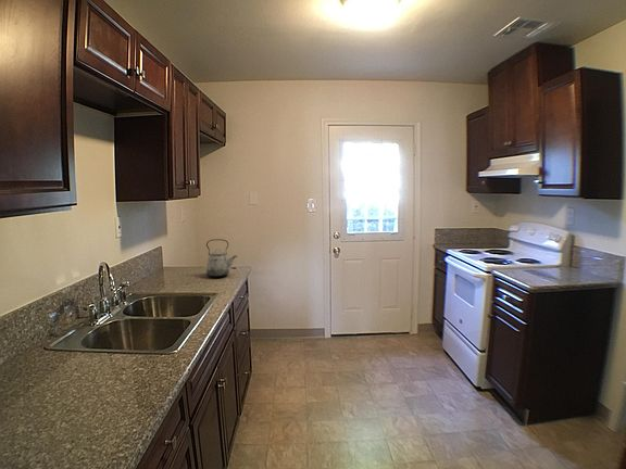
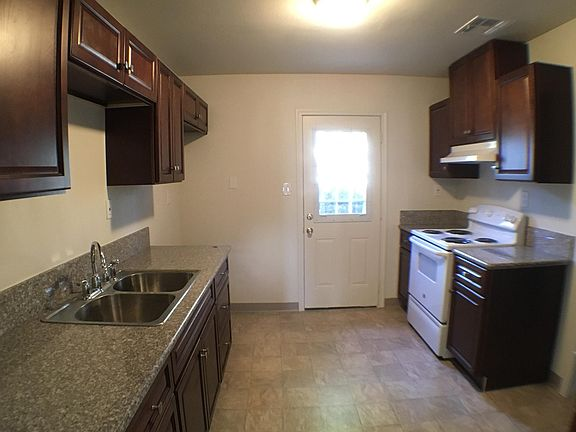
- kettle (222, 257)
